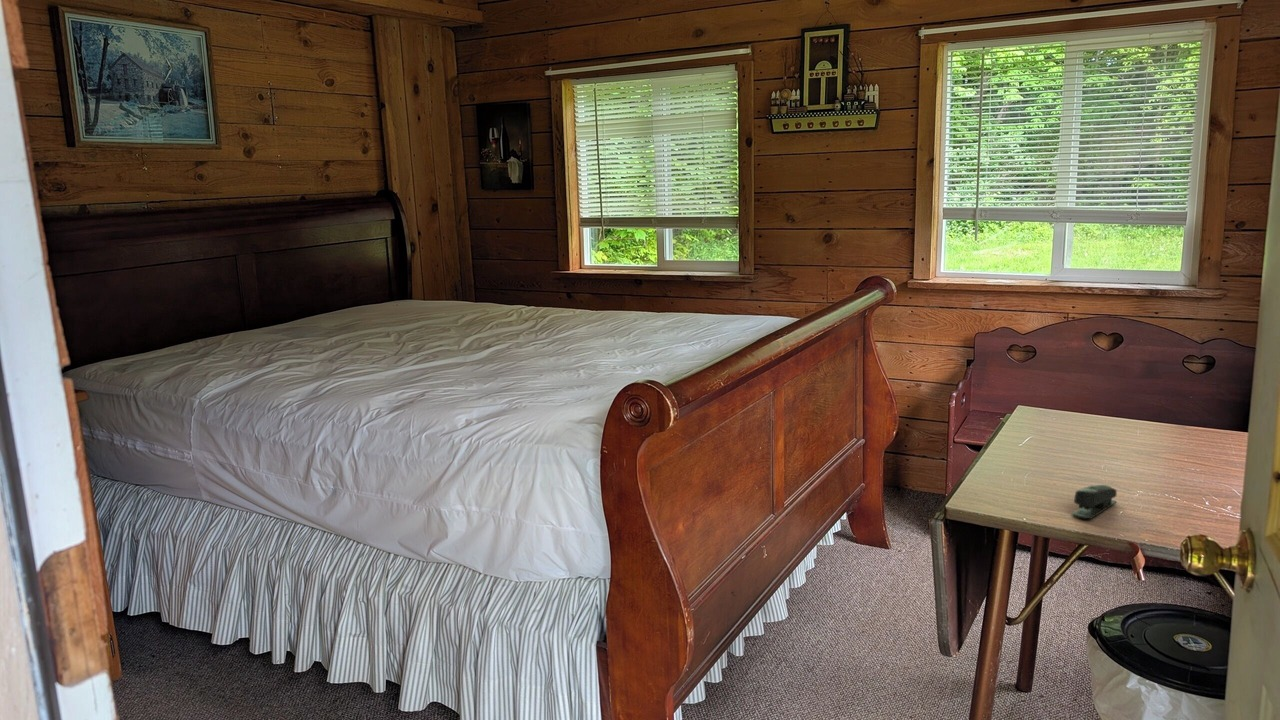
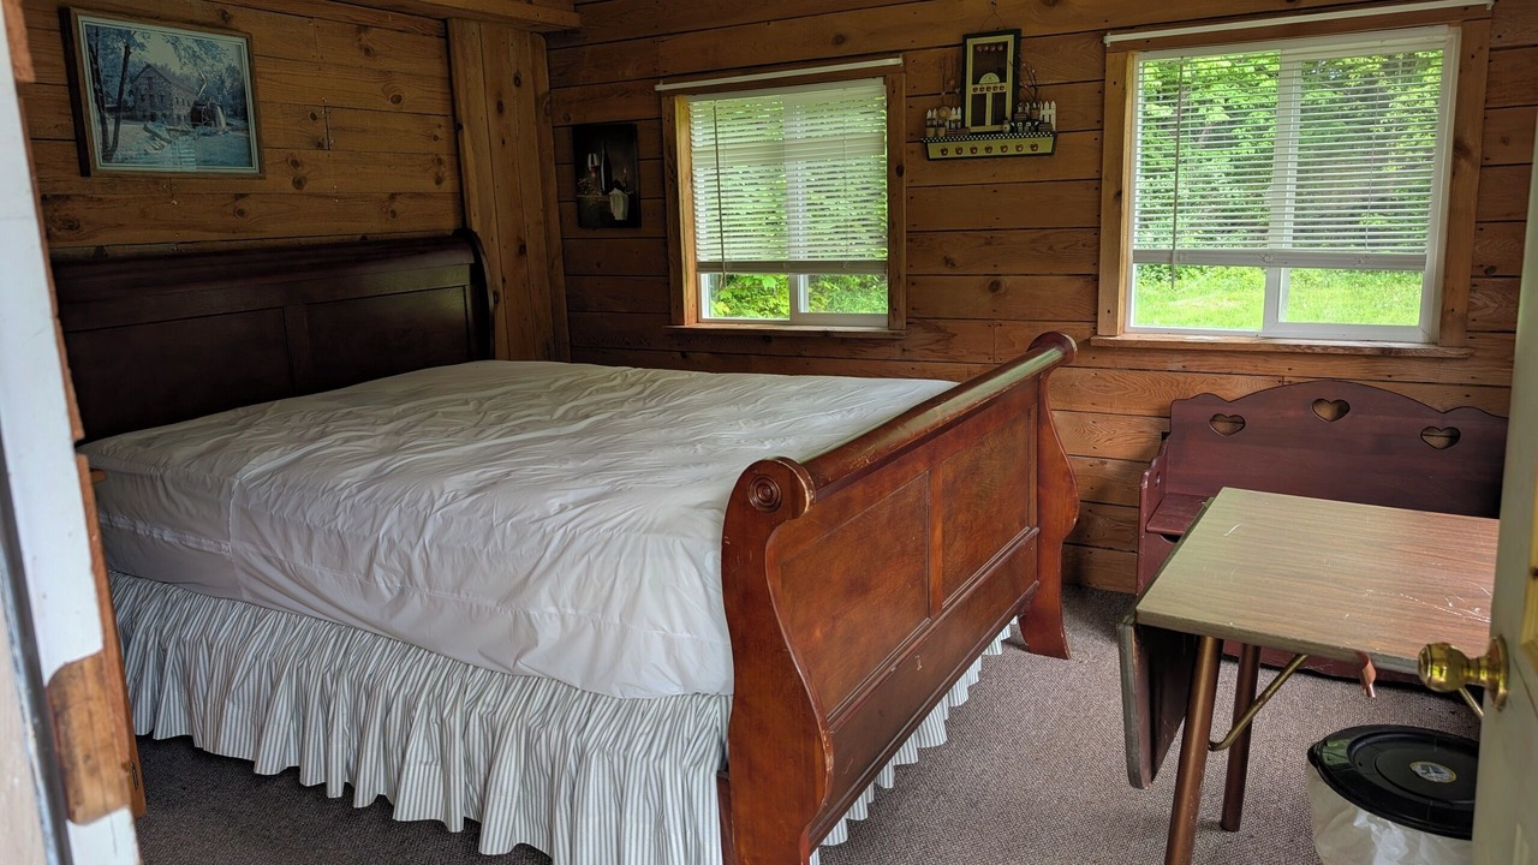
- stapler (1095, 496)
